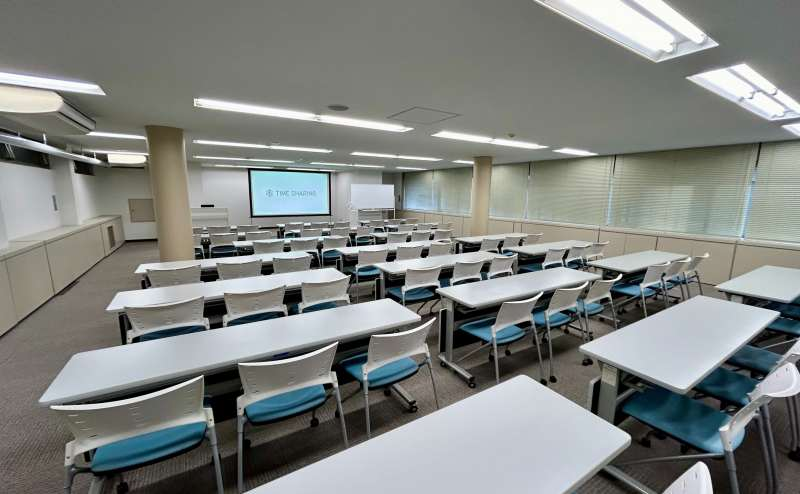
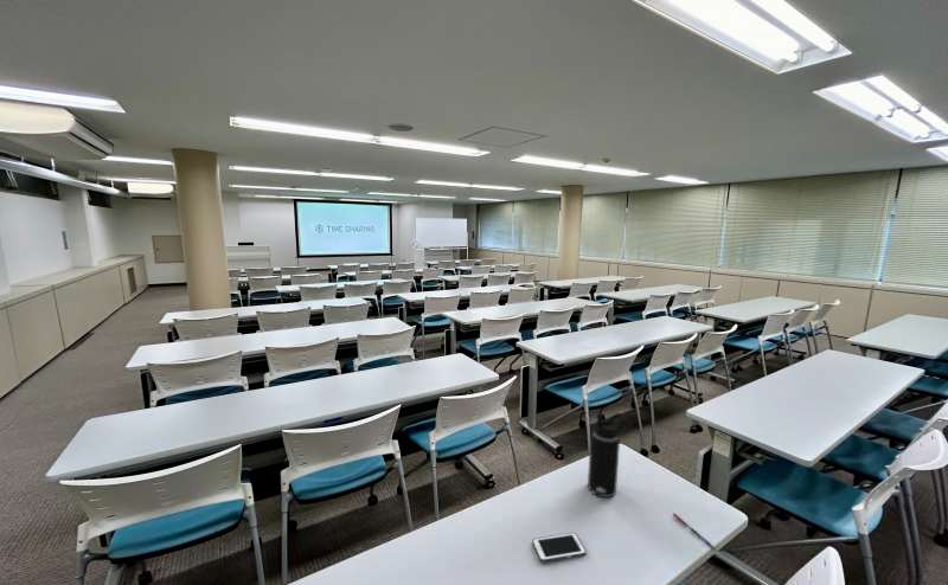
+ water bottle (607, 450)
+ cell phone (558, 546)
+ pen (692, 529)
